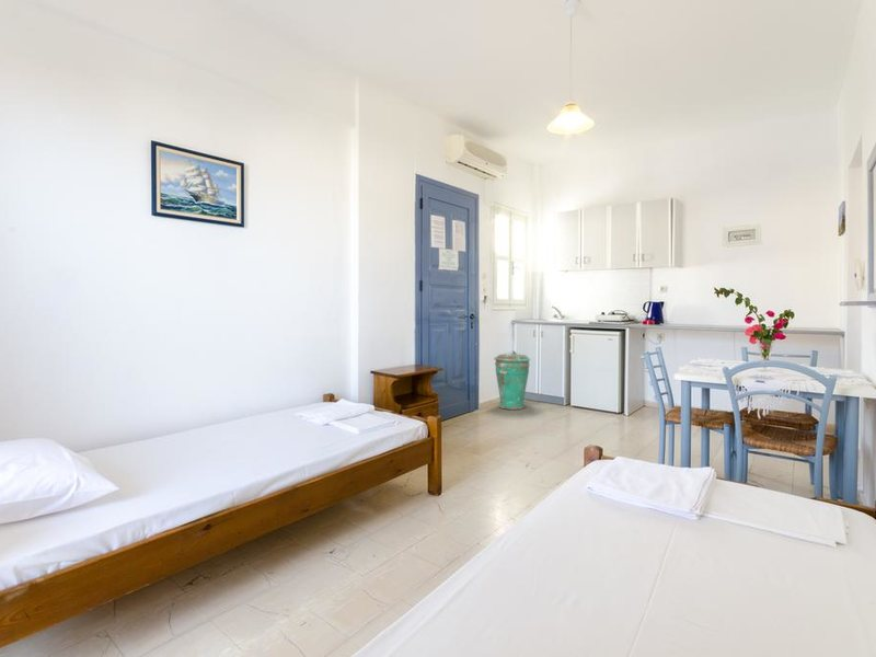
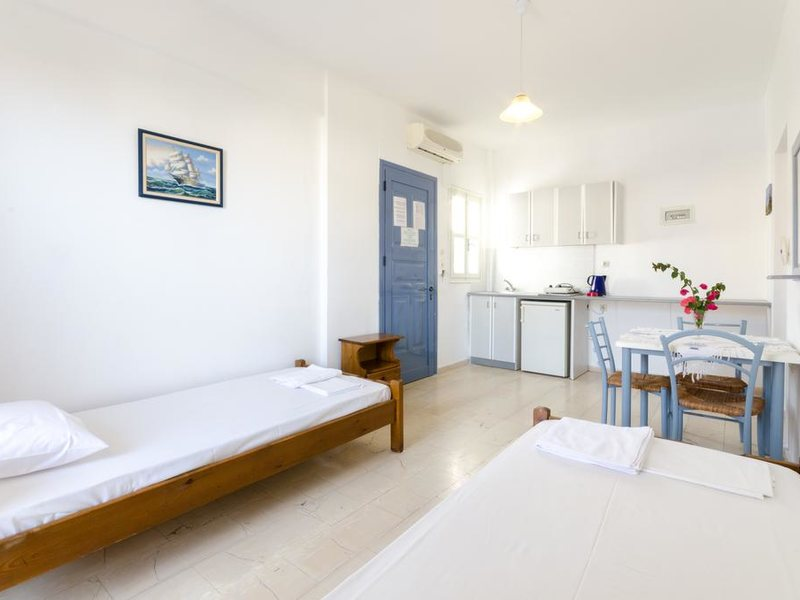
- trash can (511, 379)
